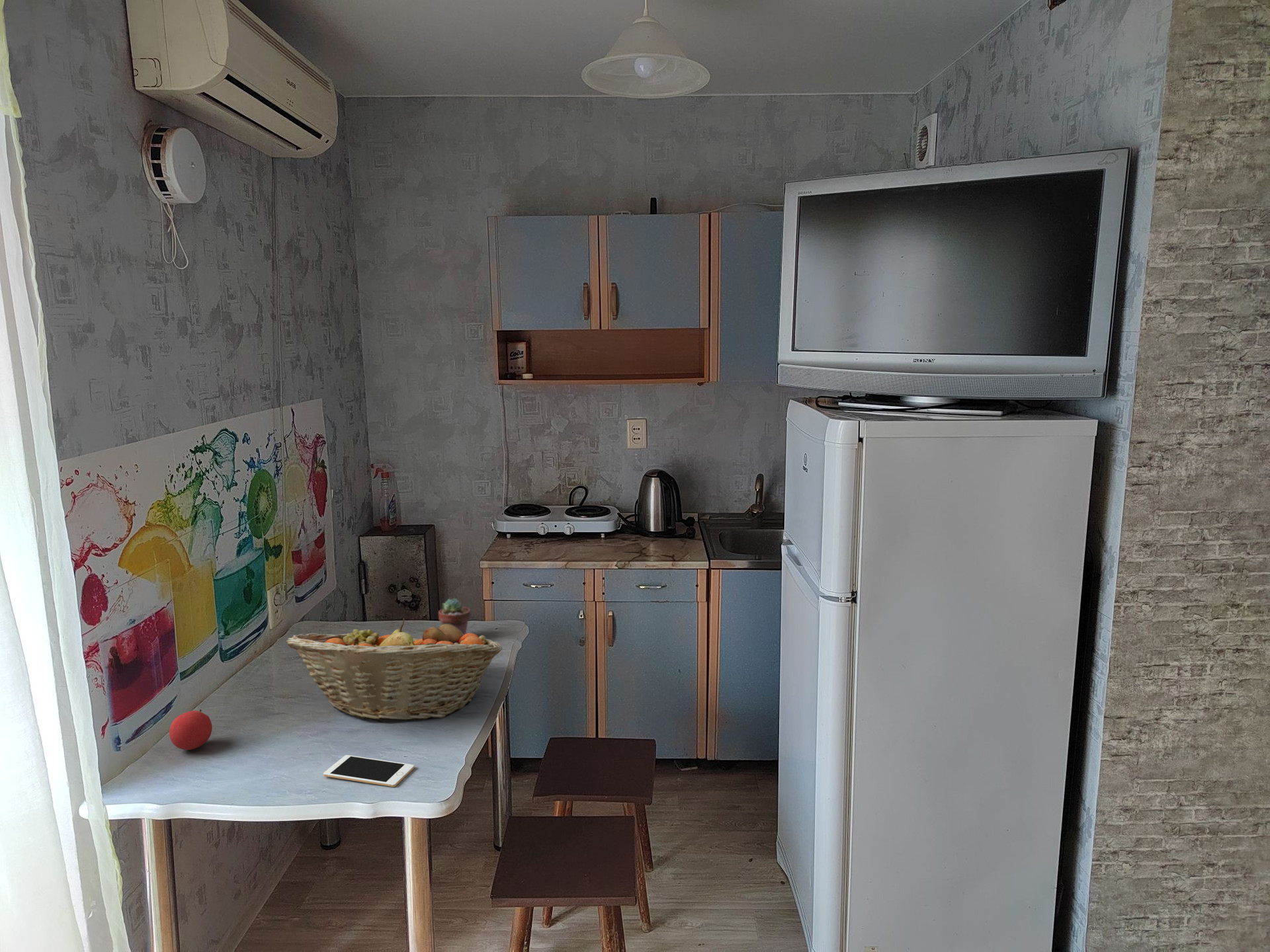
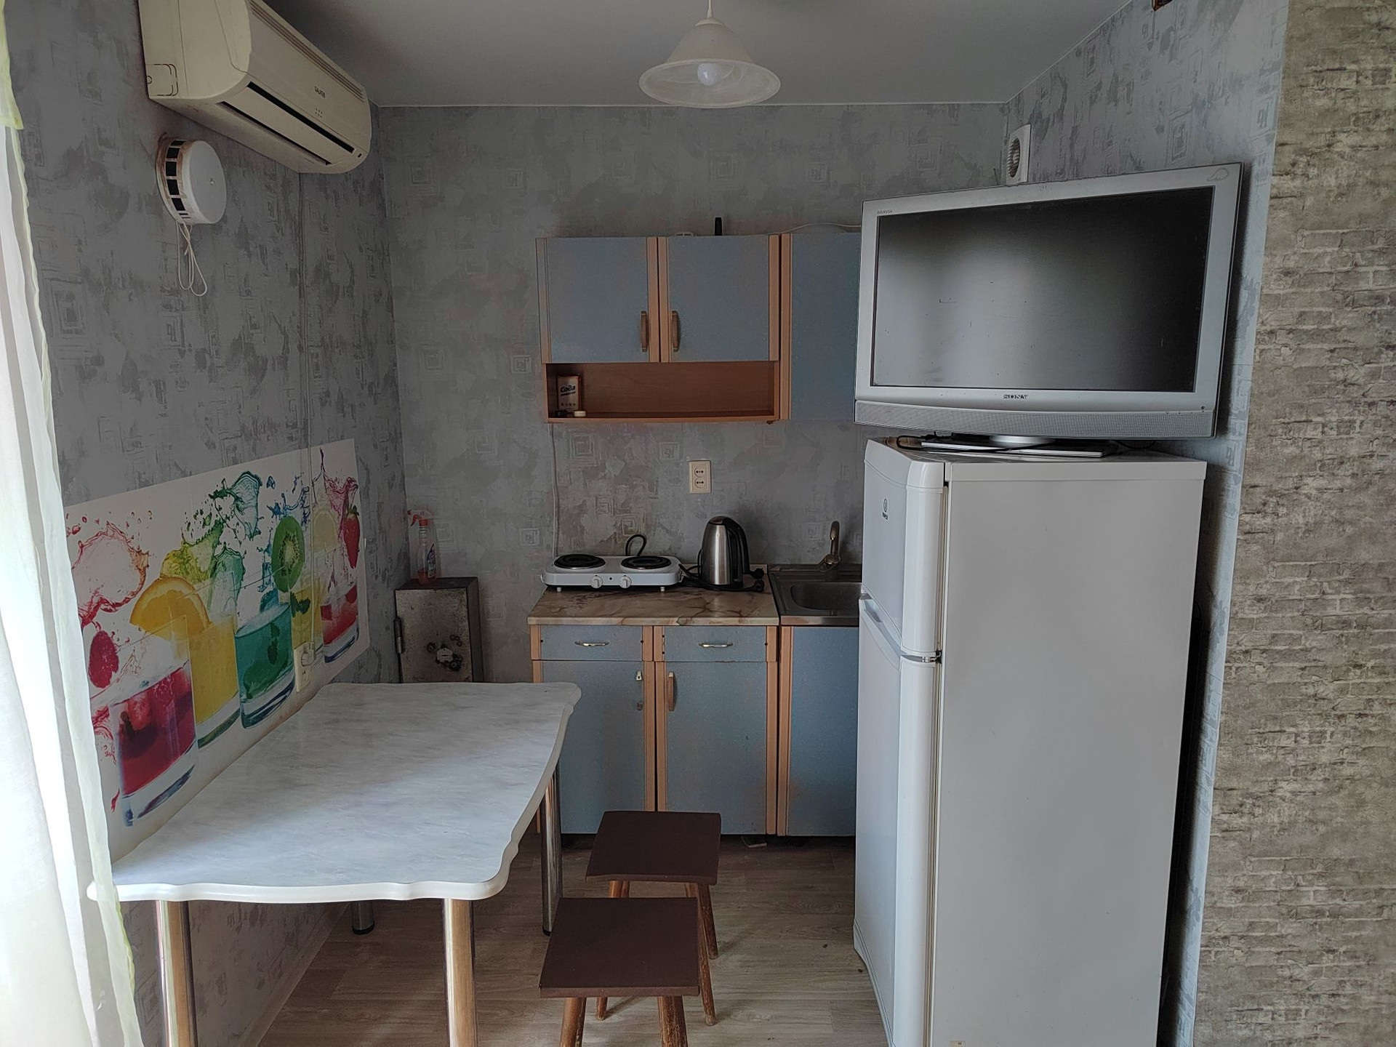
- cell phone (369, 770)
- potted succulent (454, 618)
- fruit basket (396, 658)
- fruit (190, 729)
